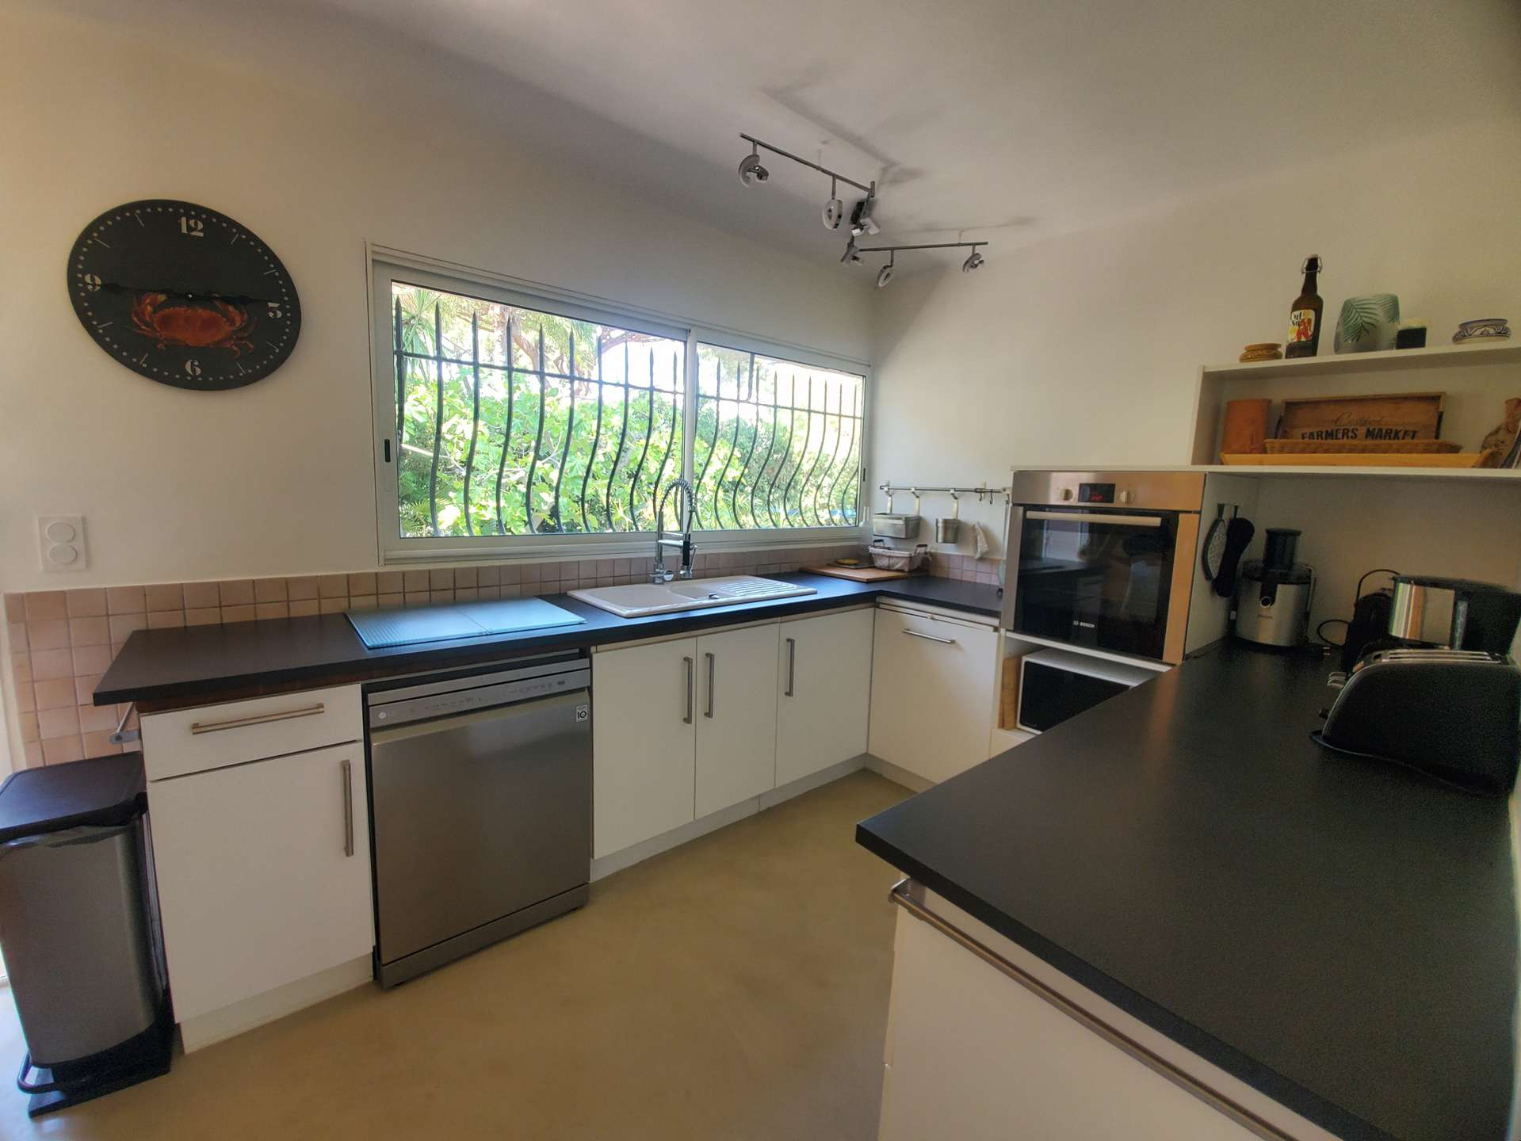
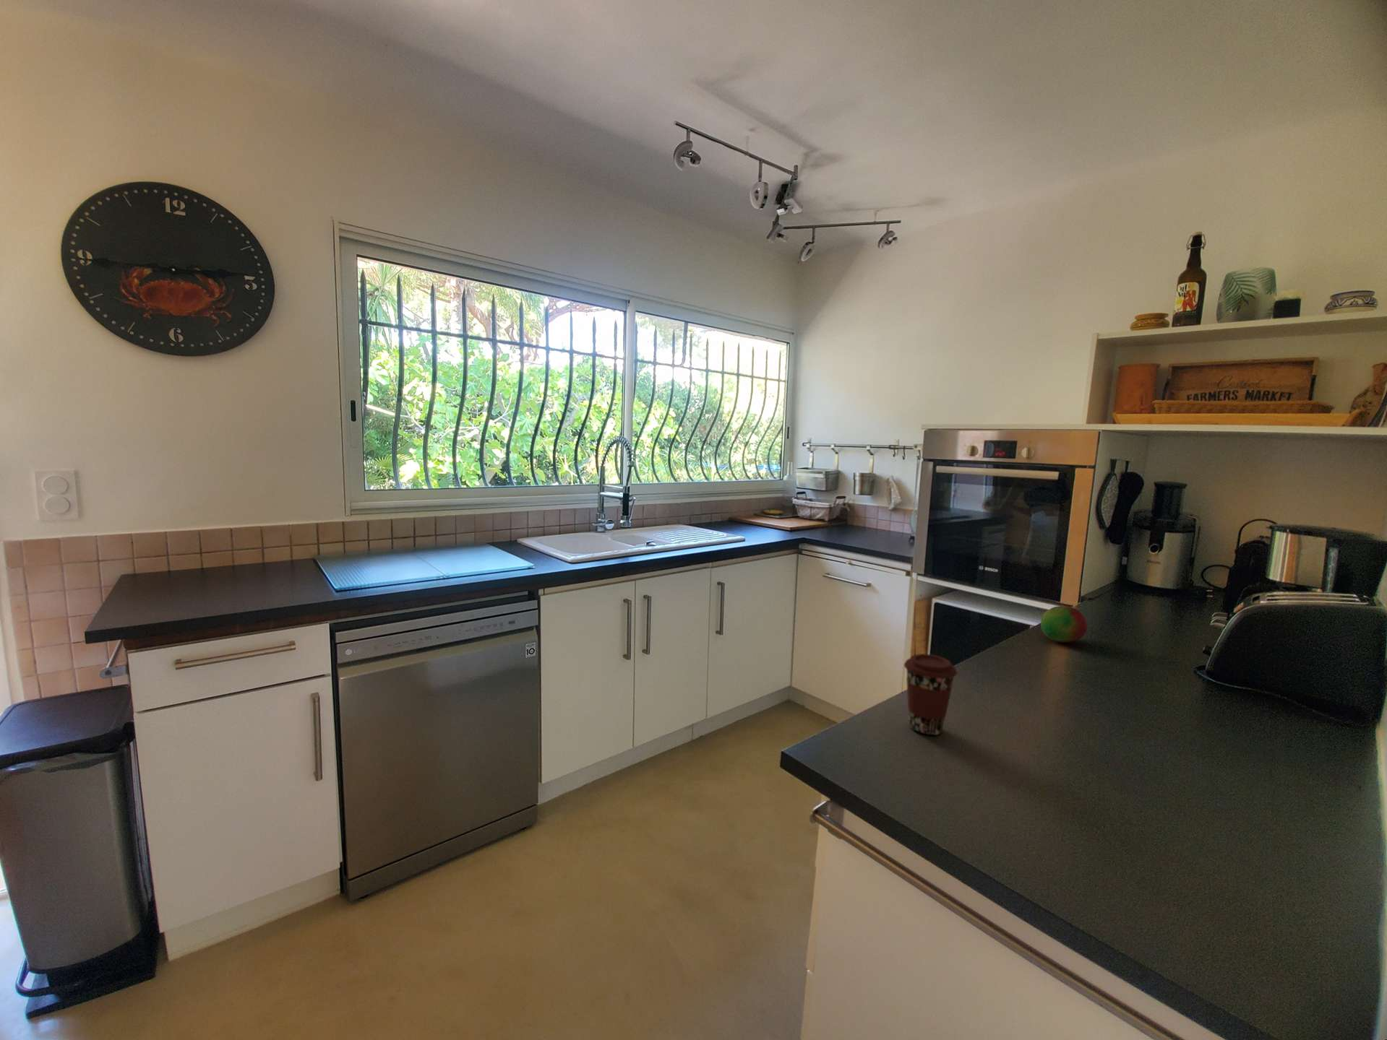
+ coffee cup (928, 694)
+ fruit (1063, 624)
